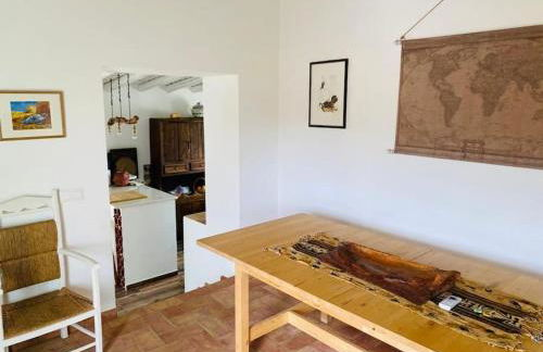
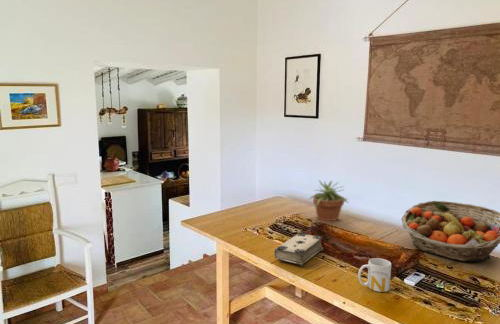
+ book (299, 247)
+ mug (376, 275)
+ potted plant (327, 198)
+ fruit basket (452, 229)
